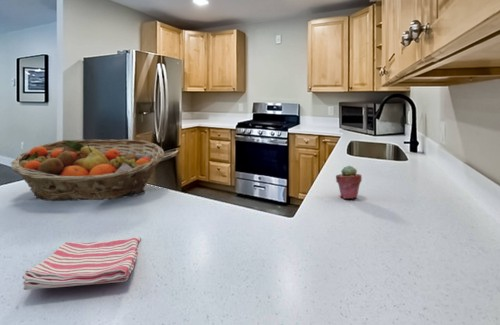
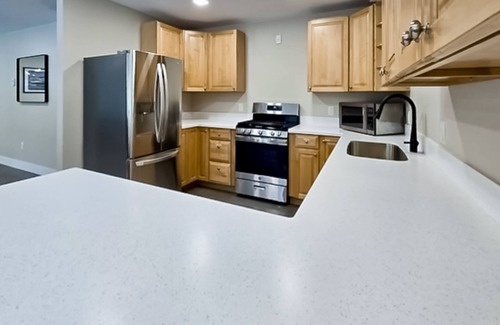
- potted succulent (348, 181)
- fruit basket (93, 166)
- dish towel (93, 255)
